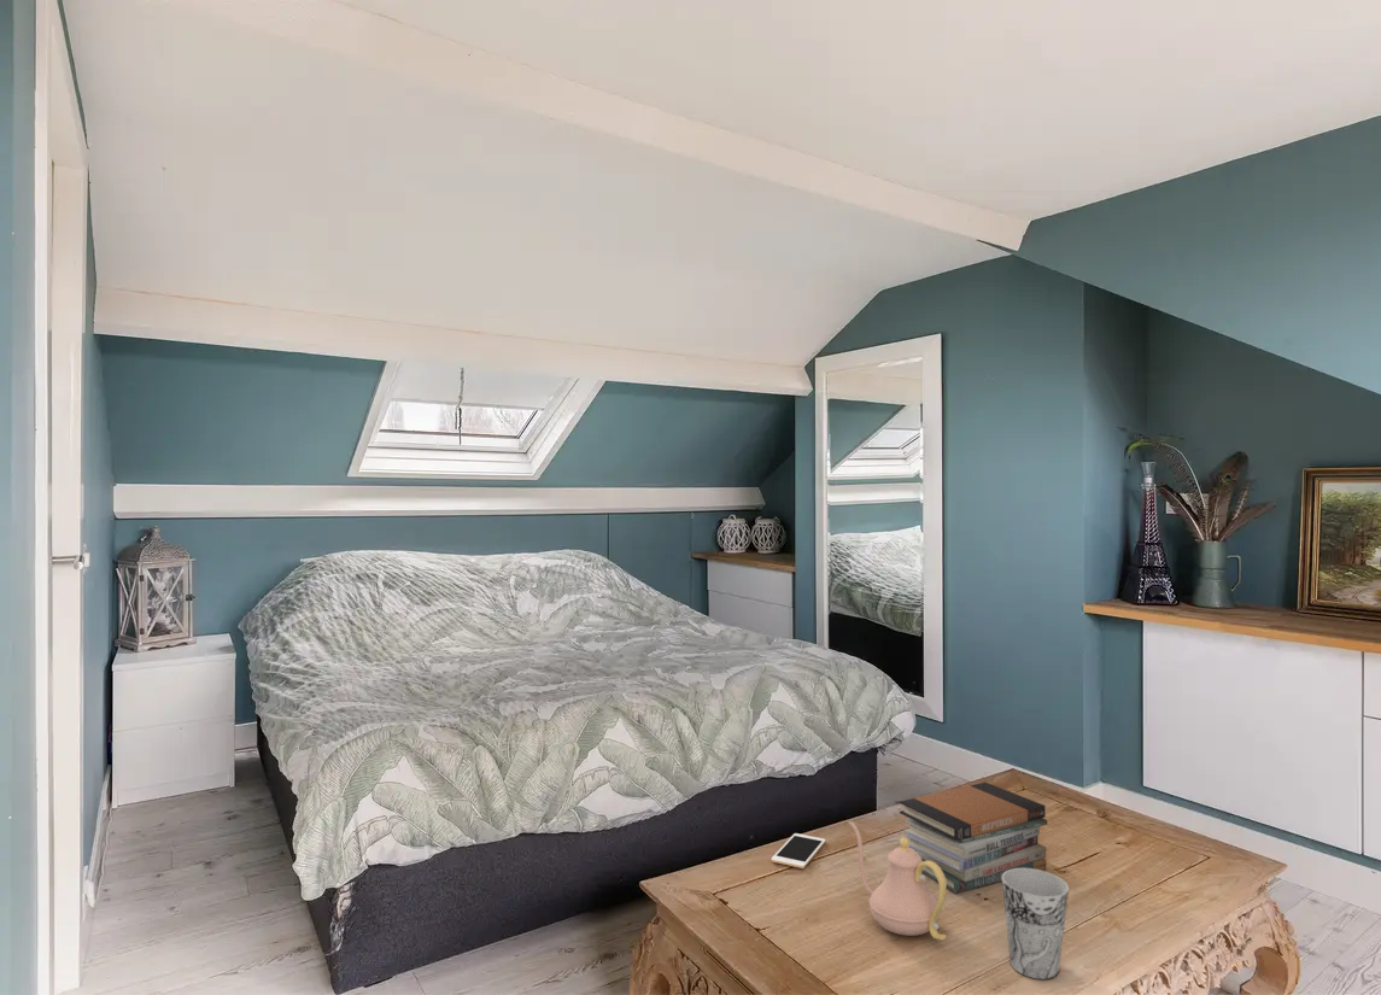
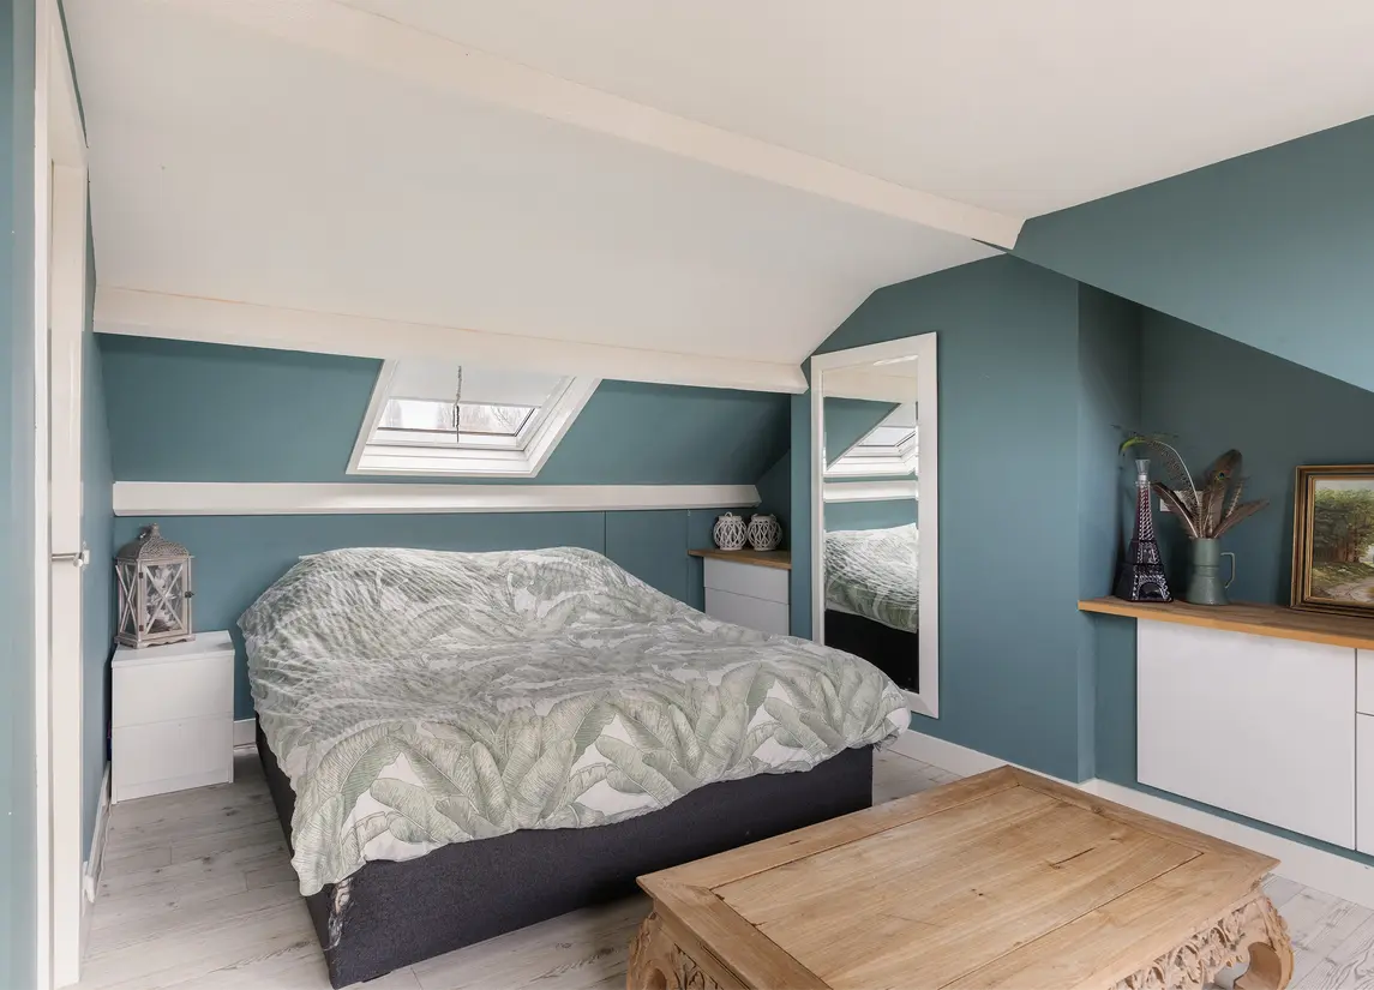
- cell phone (798, 849)
- cup (1034, 924)
- book stack (972, 835)
- teapot (893, 876)
